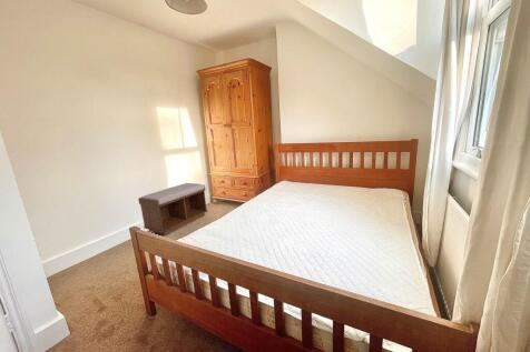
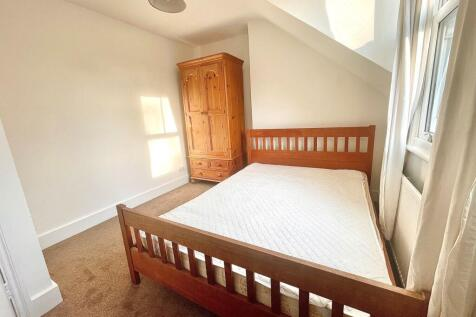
- bench (176, 205)
